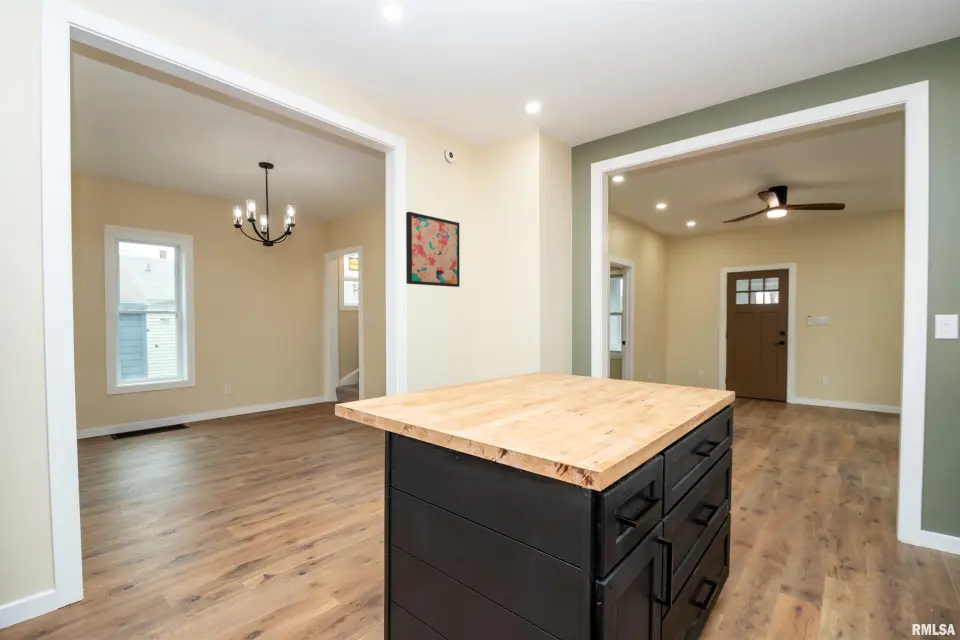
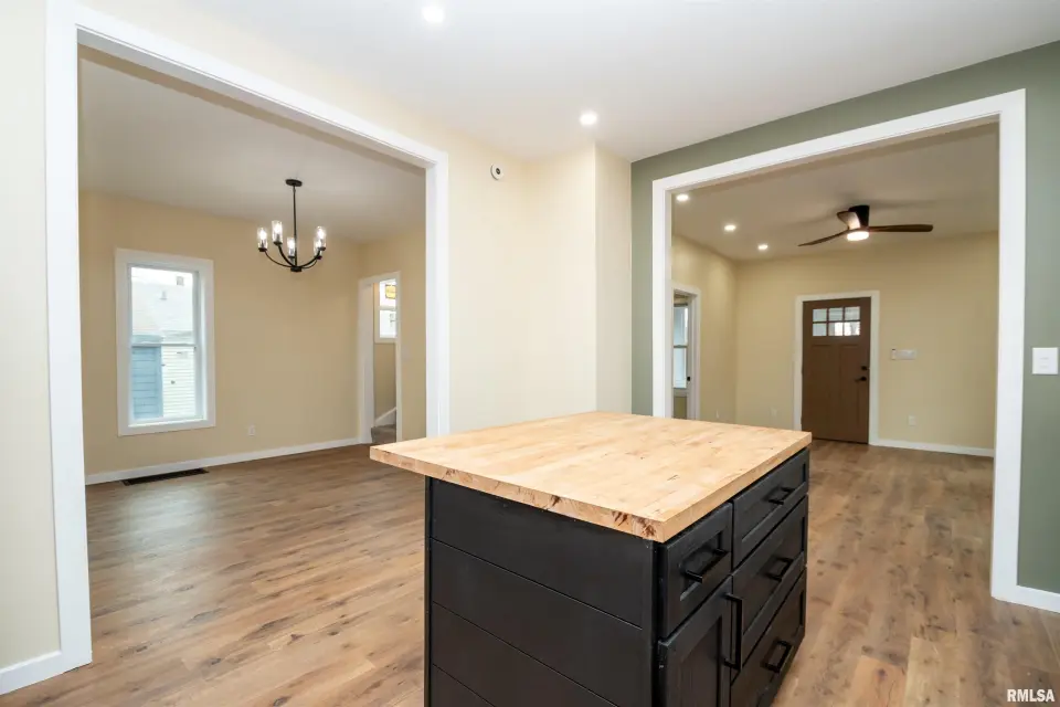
- wall art (434, 251)
